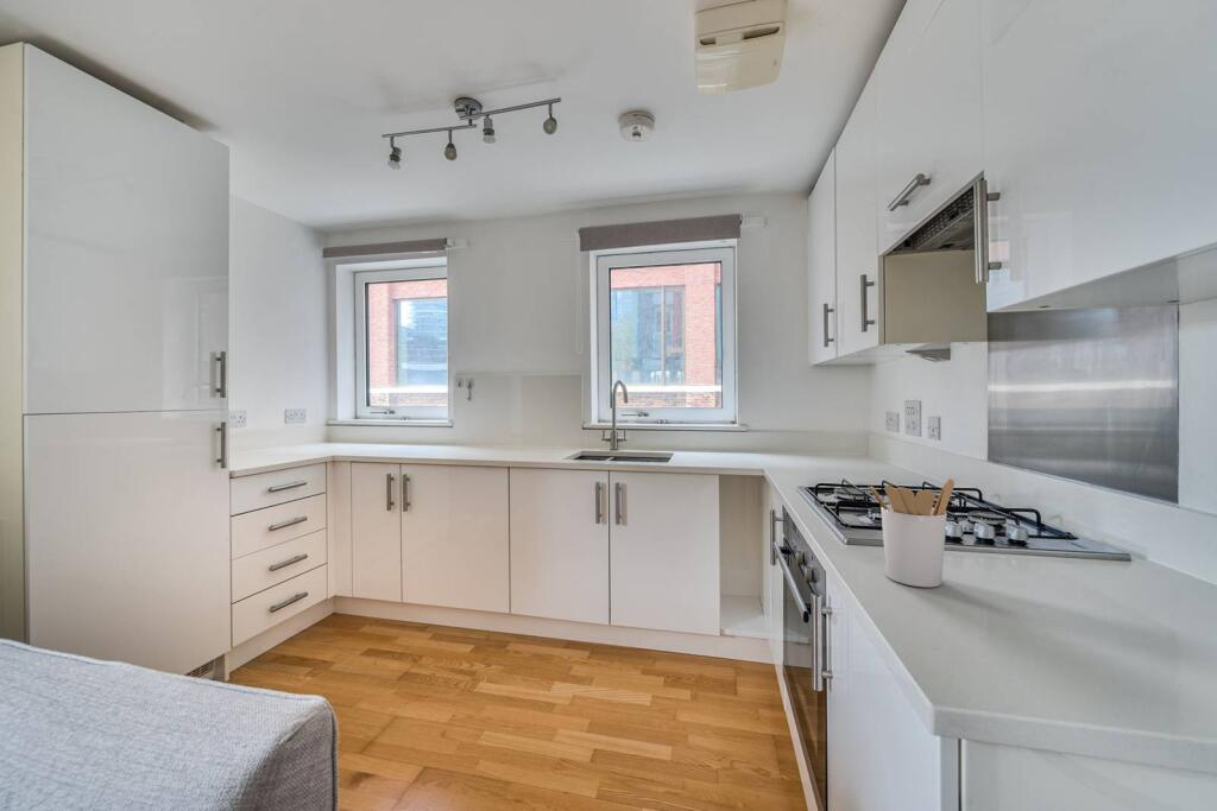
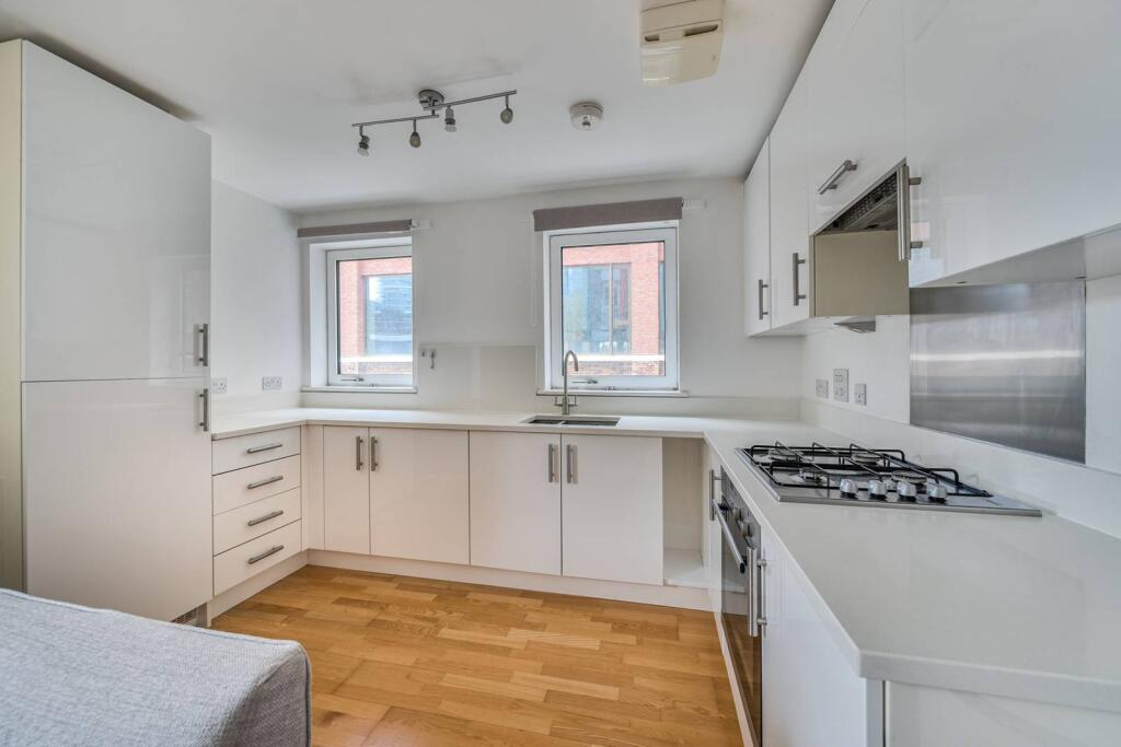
- utensil holder (912, 530)
